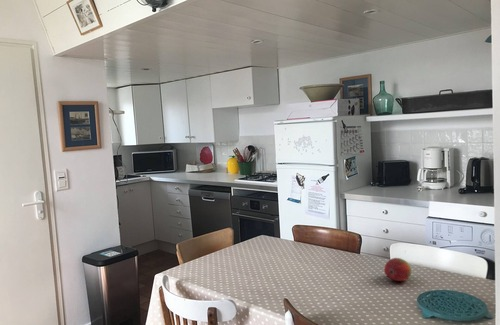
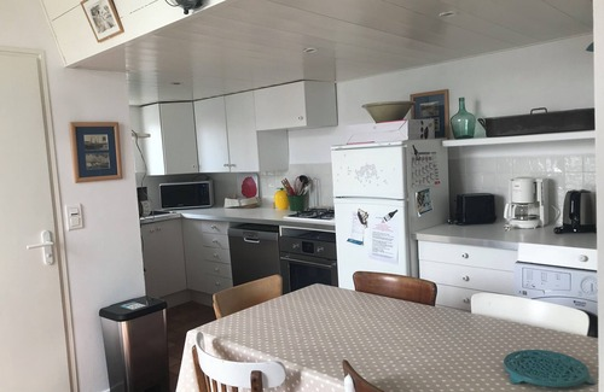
- fruit (398, 268)
